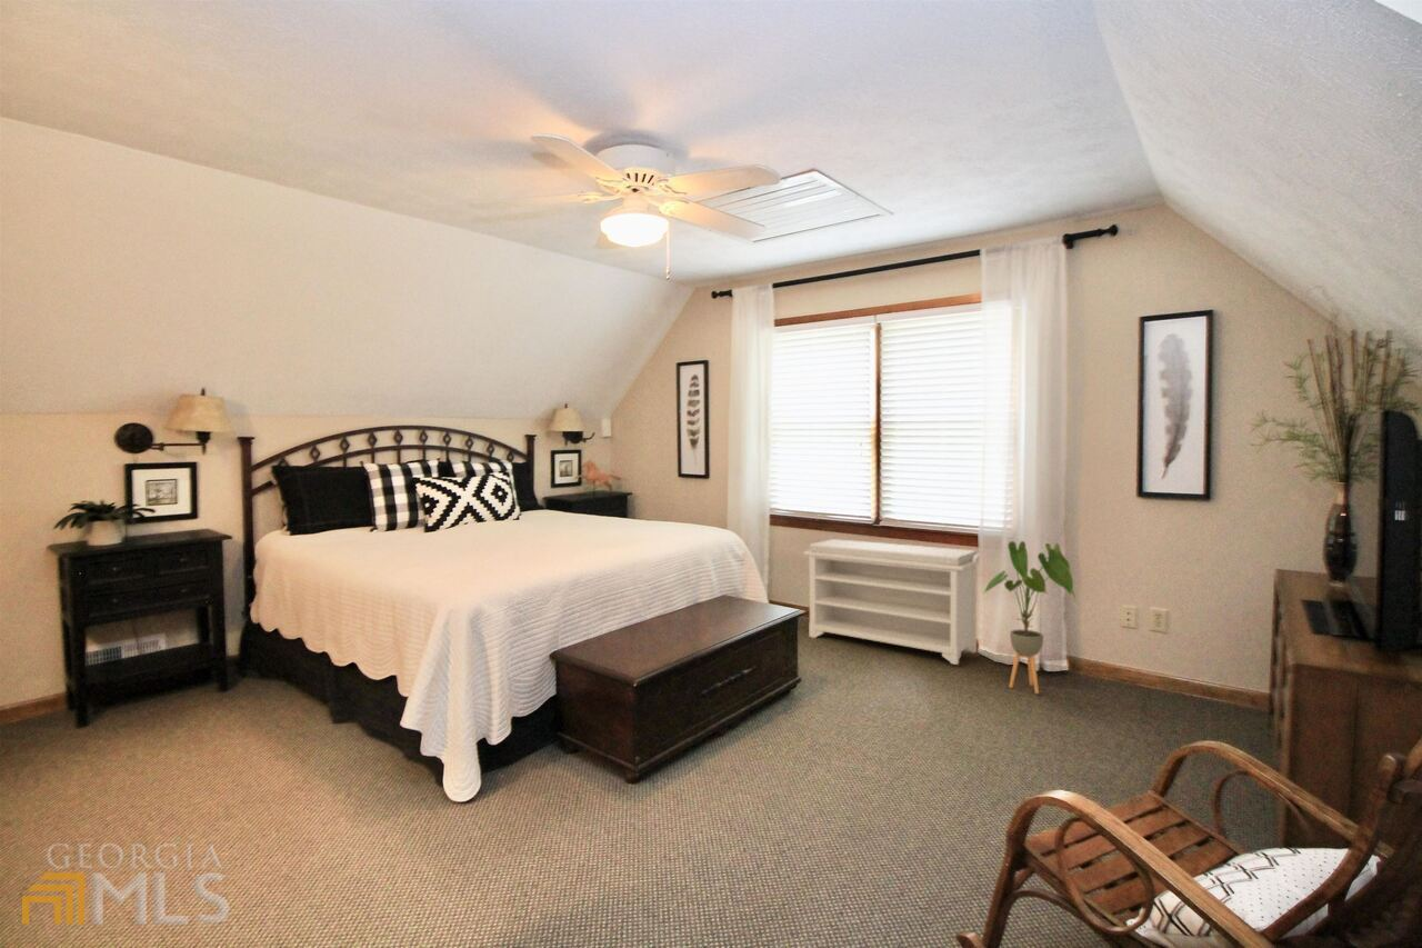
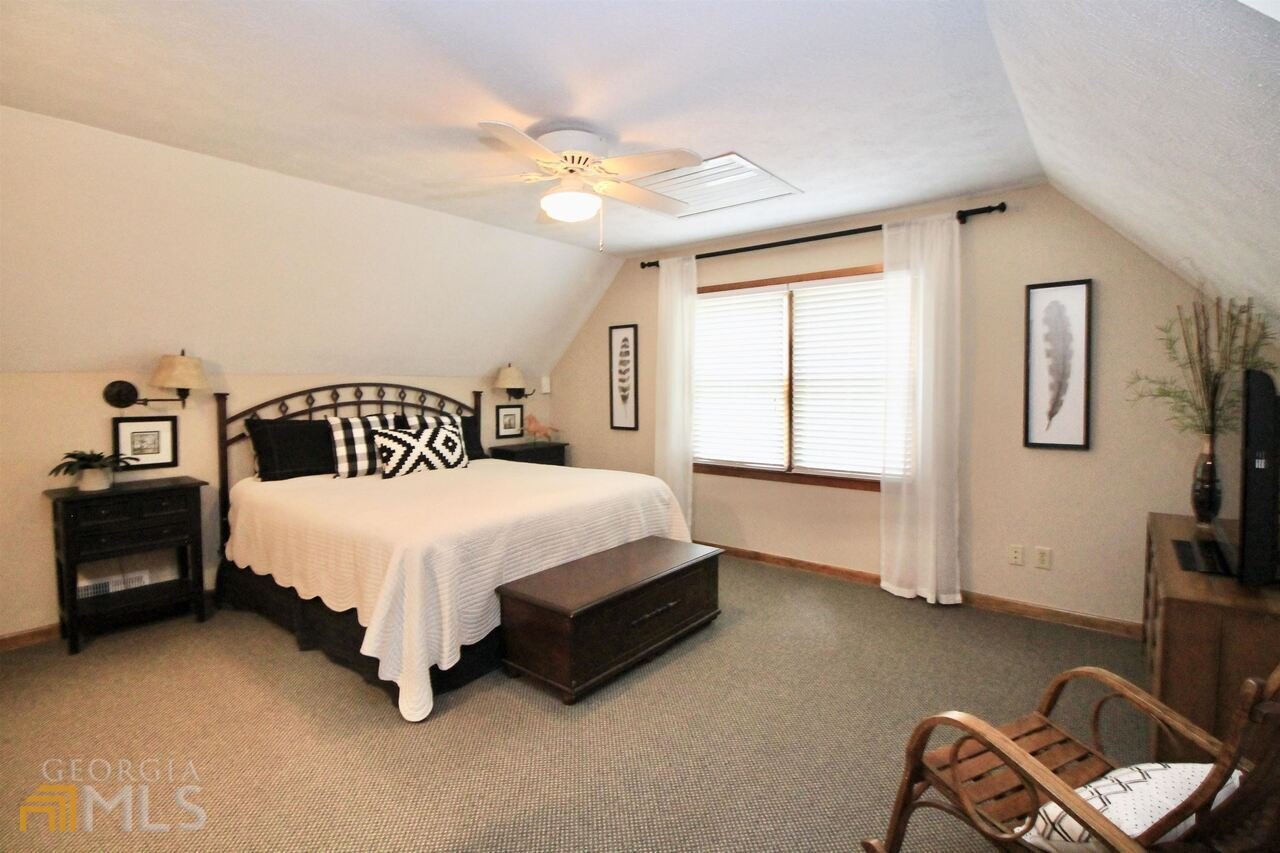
- house plant (1032, 615)
- bench (889, 595)
